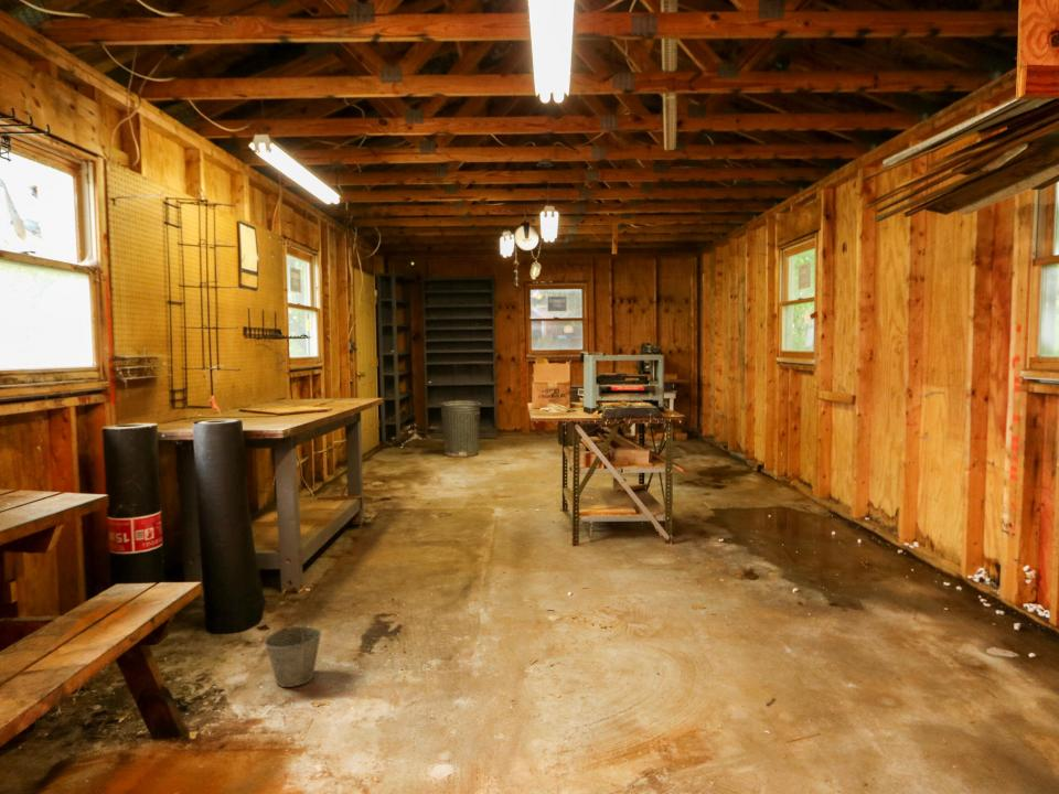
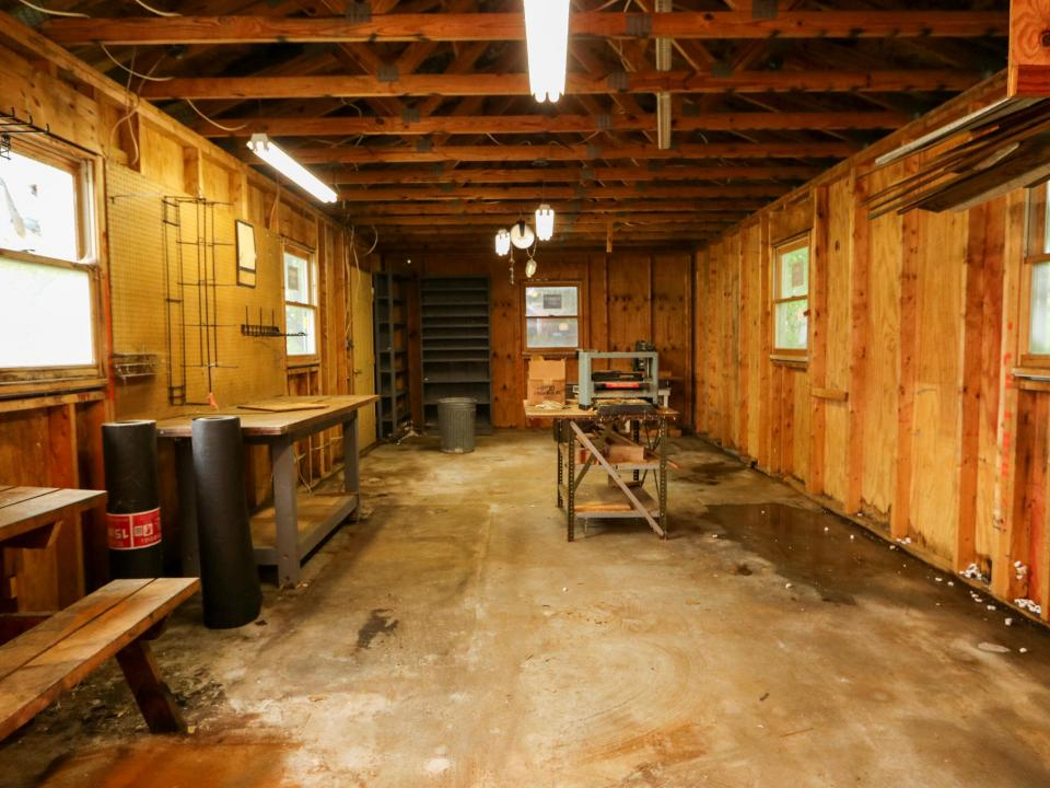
- bucket (293, 642)
